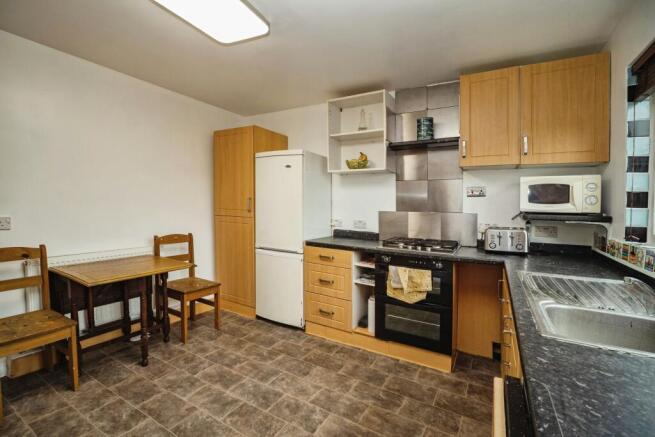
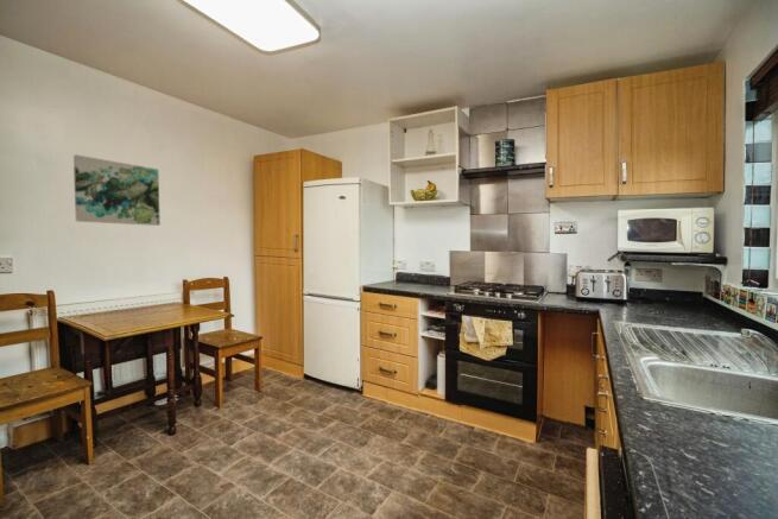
+ wall art (120, 192)
